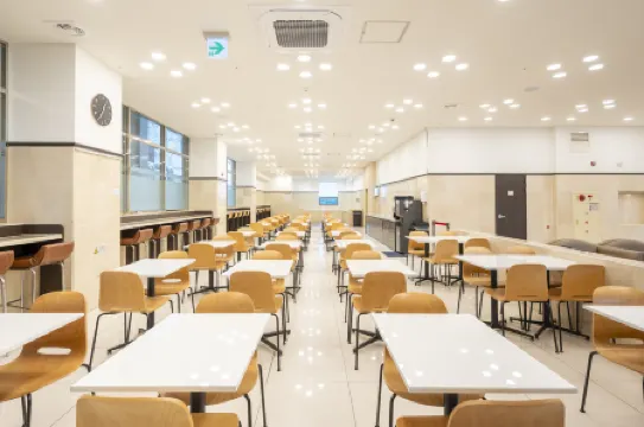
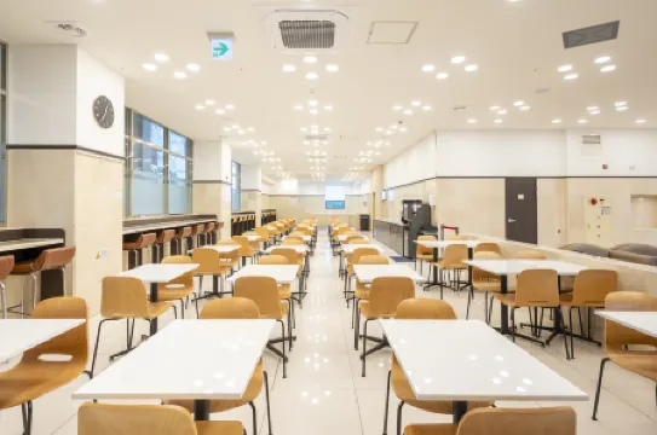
+ ceiling vent (589, 35)
